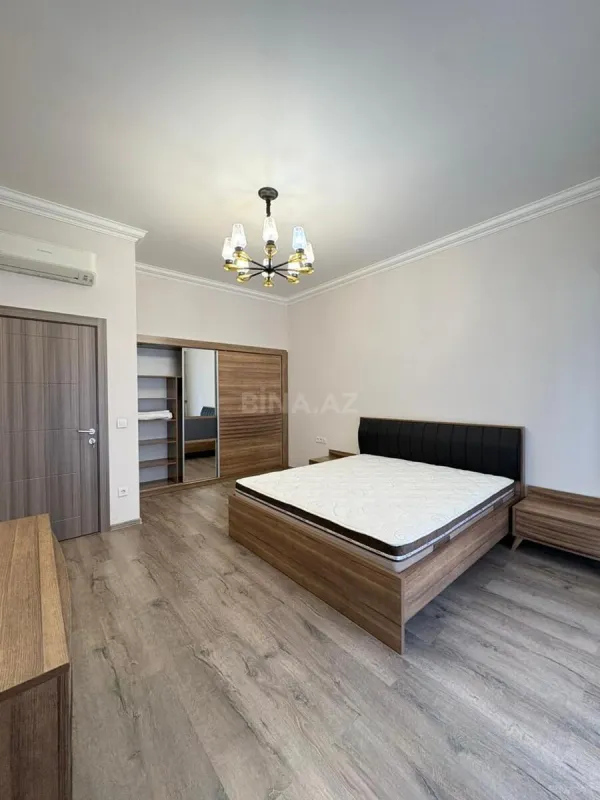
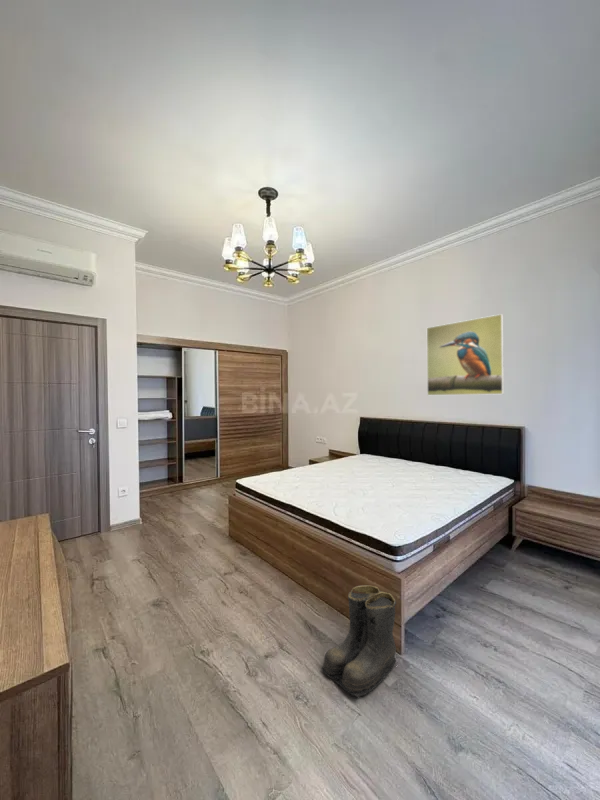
+ boots (360, 633)
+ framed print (462, 358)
